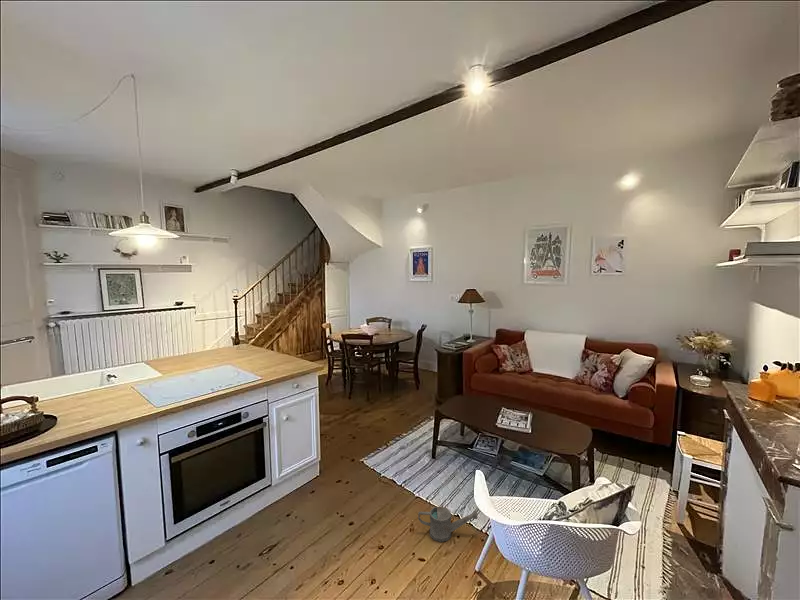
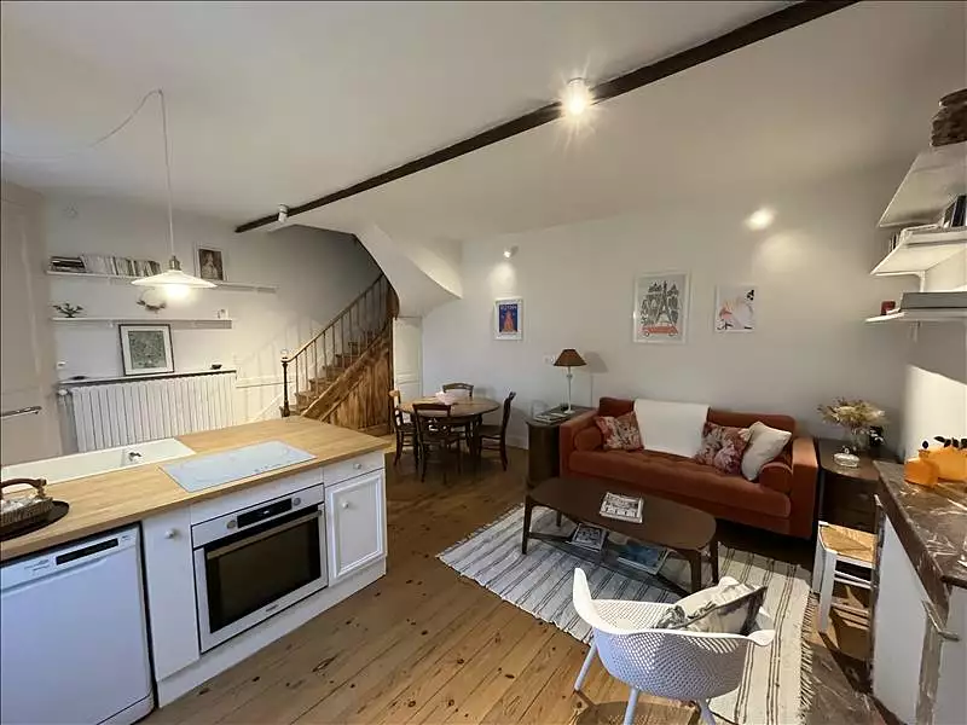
- watering can (447, 522)
